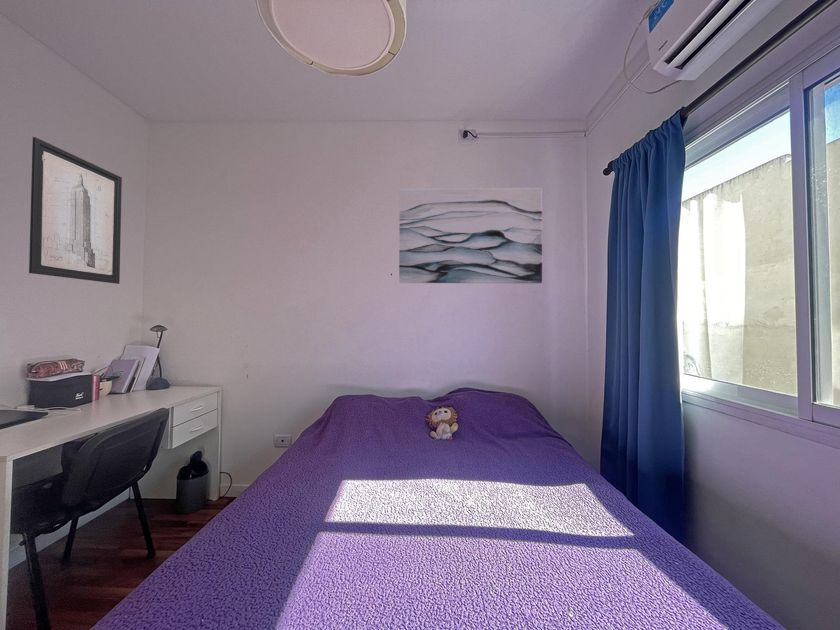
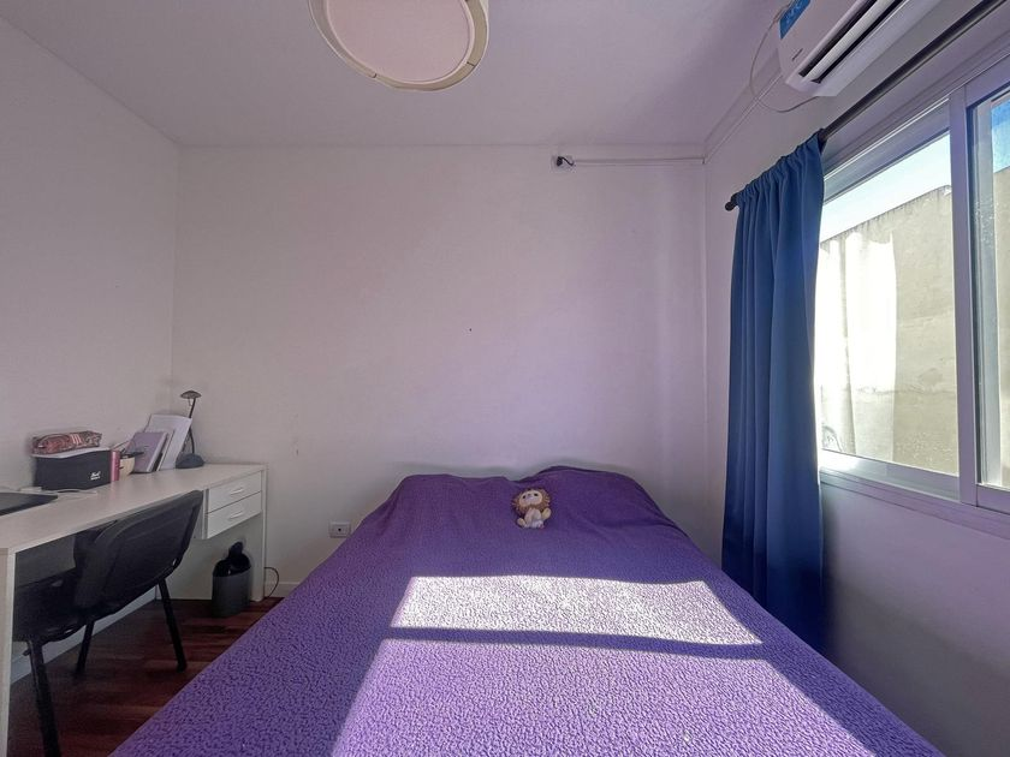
- wall art (469, 236)
- wall art (81, 219)
